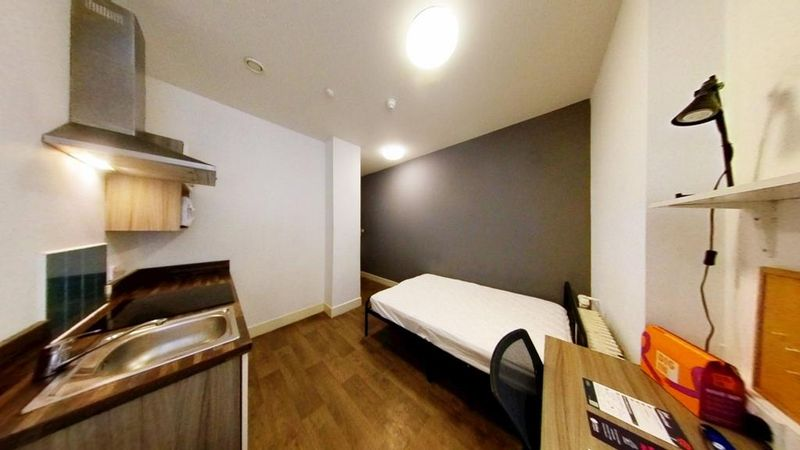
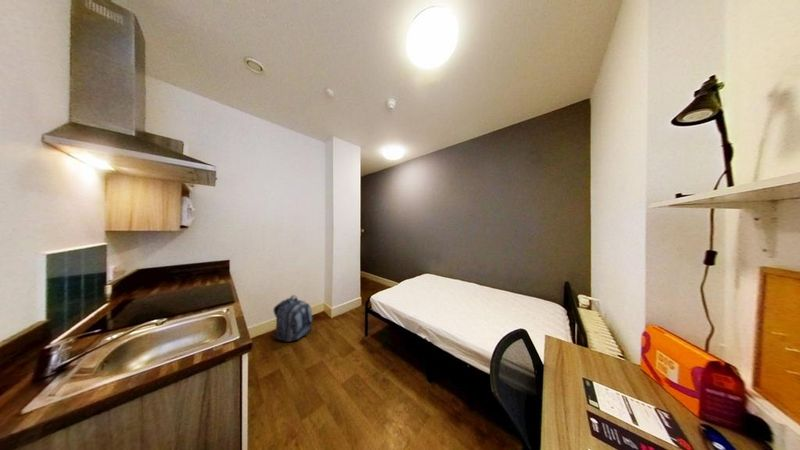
+ backpack (293, 314)
